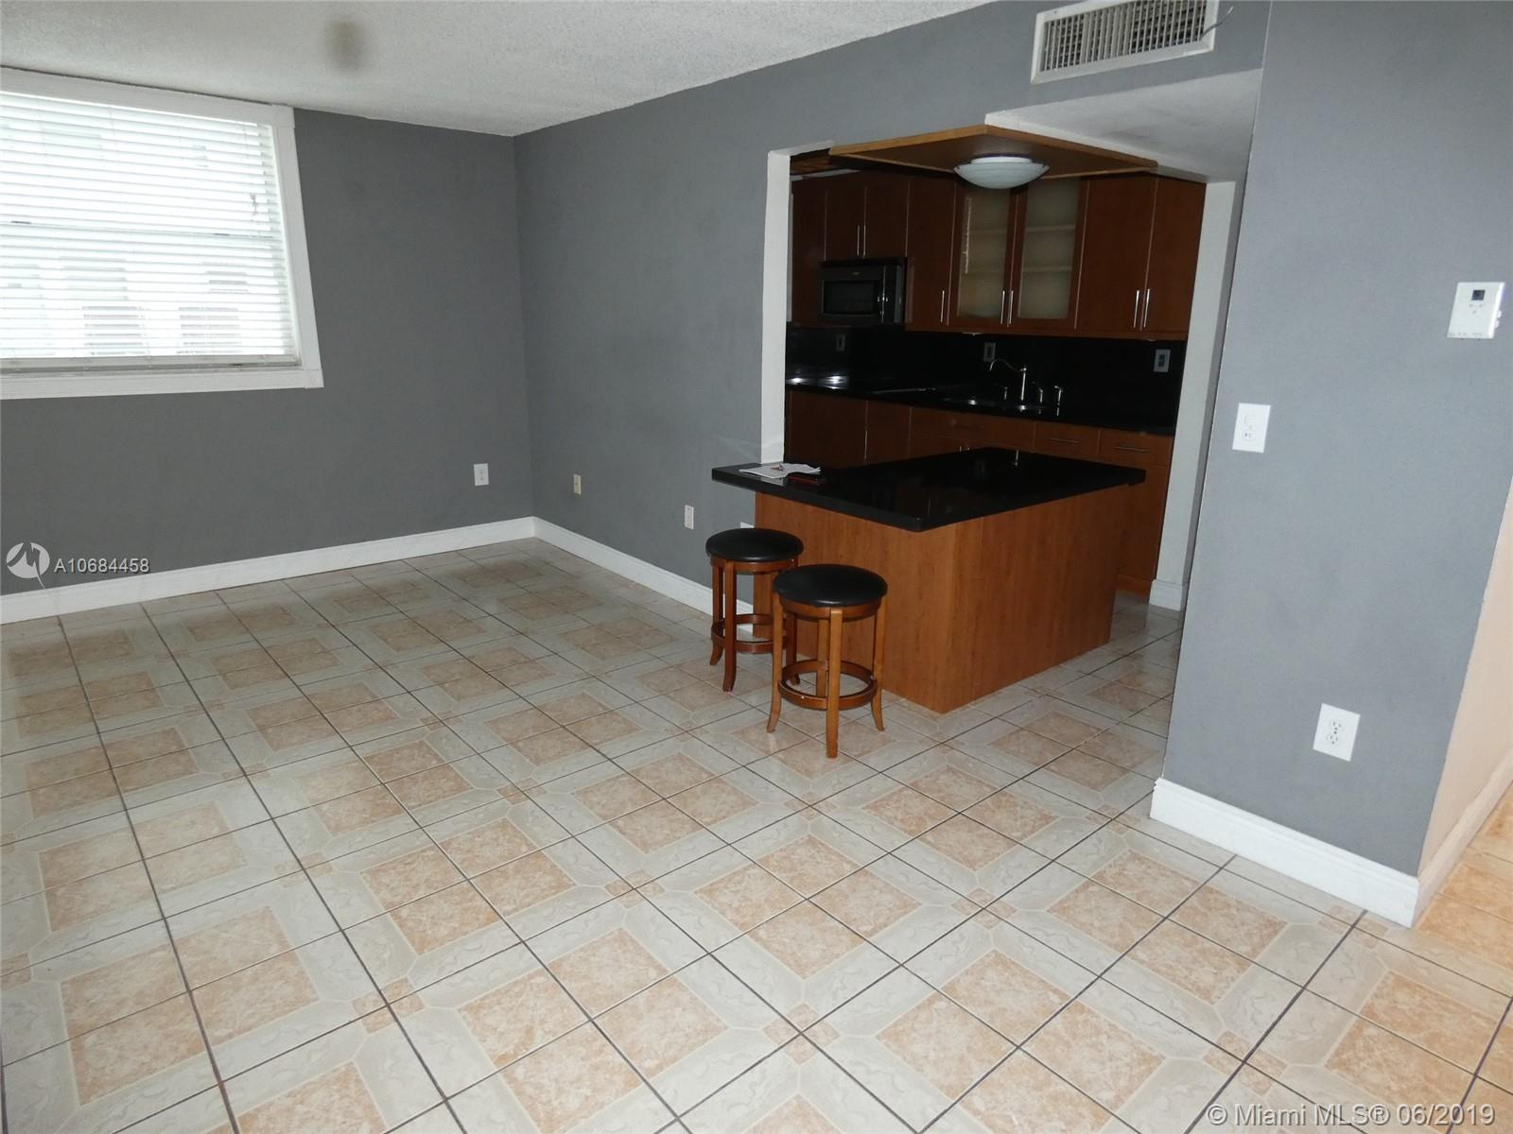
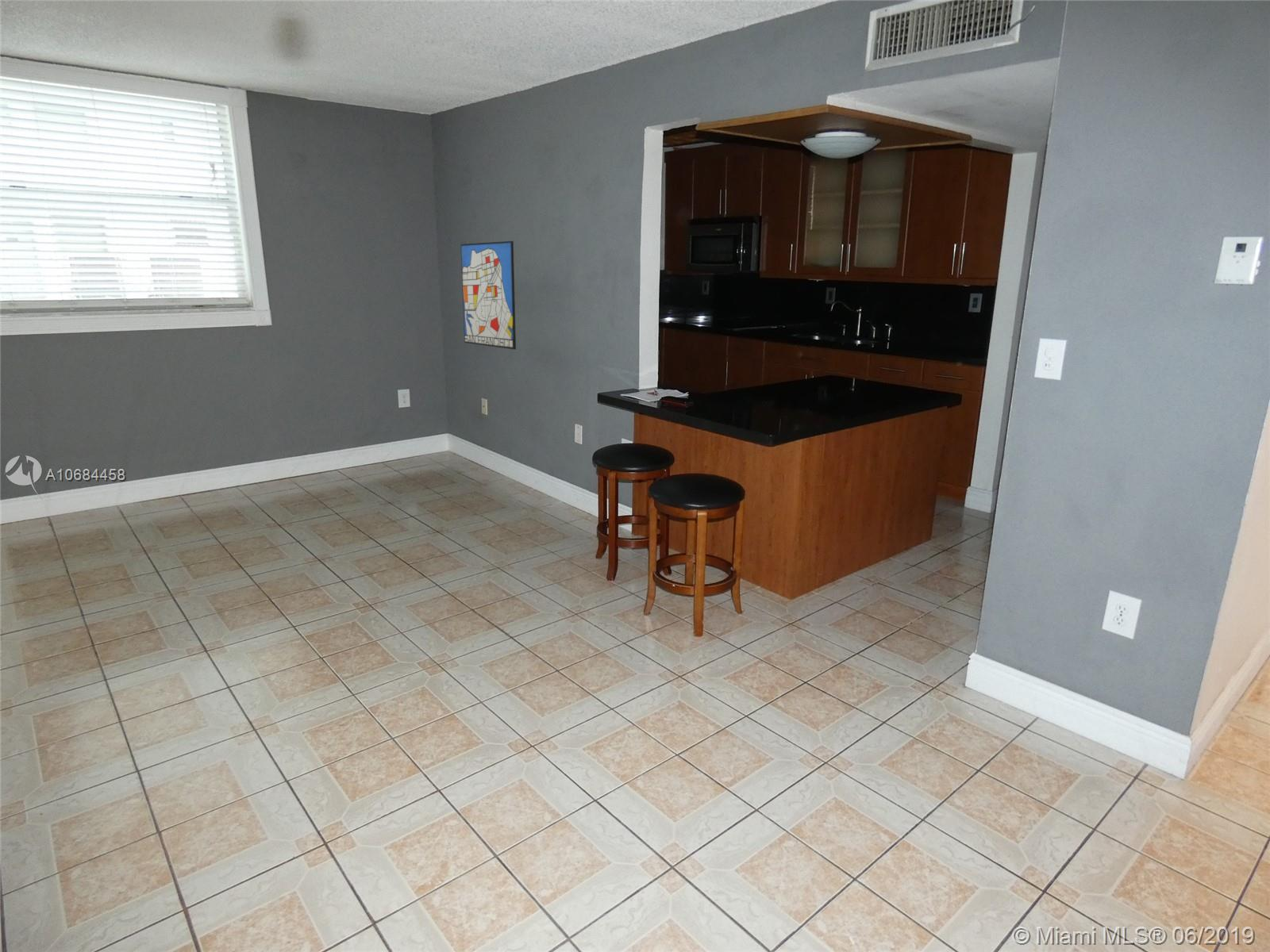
+ wall art (487, 295)
